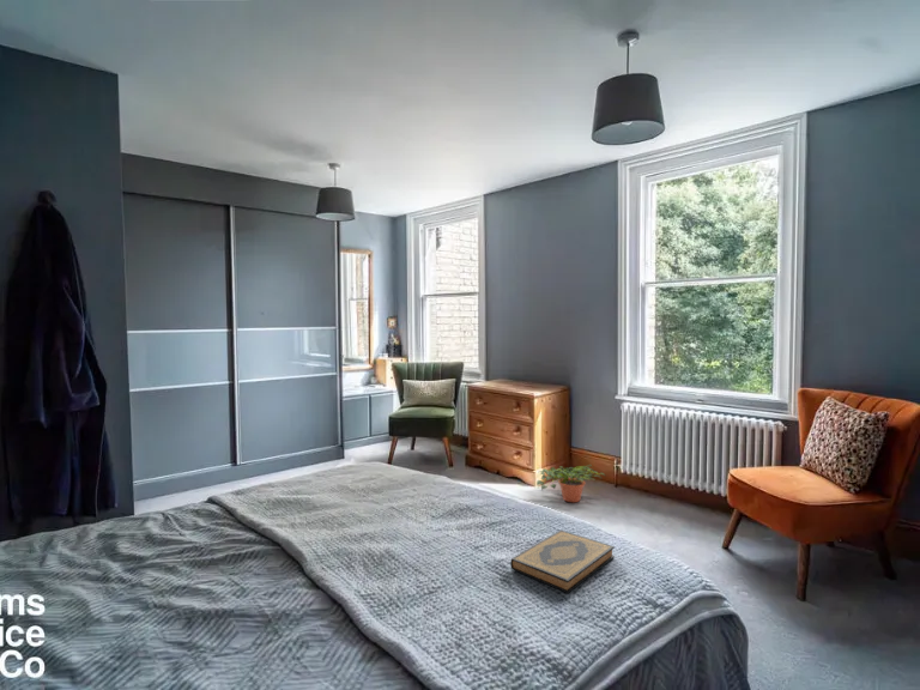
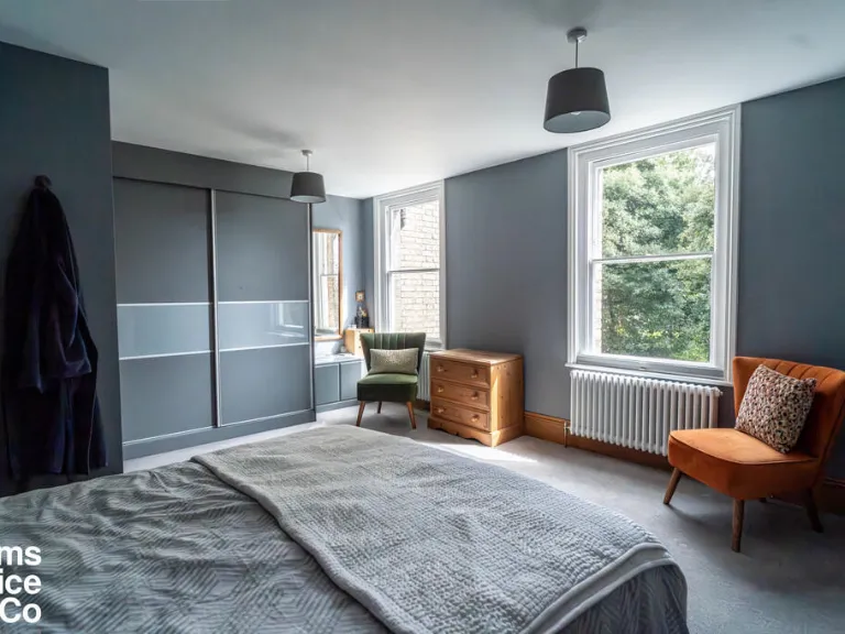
- potted plant (567, 480)
- hardback book (563, 557)
